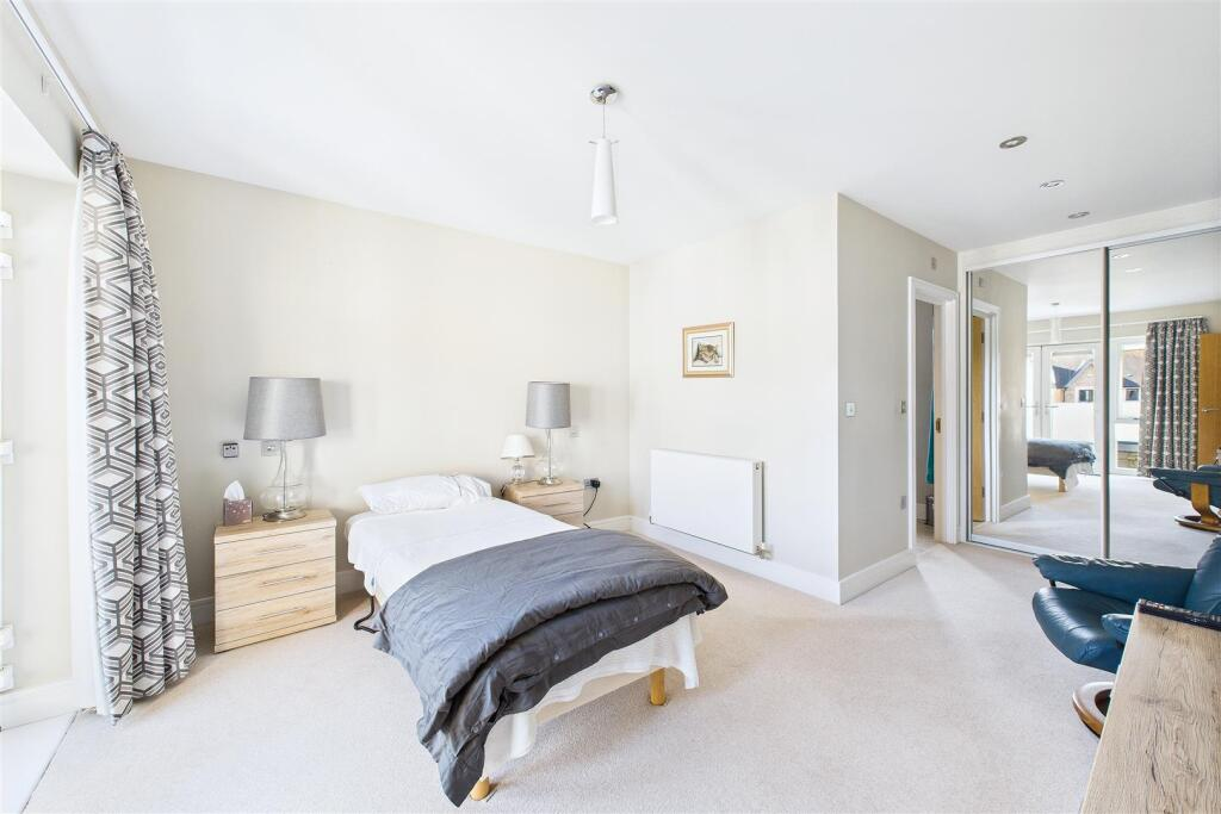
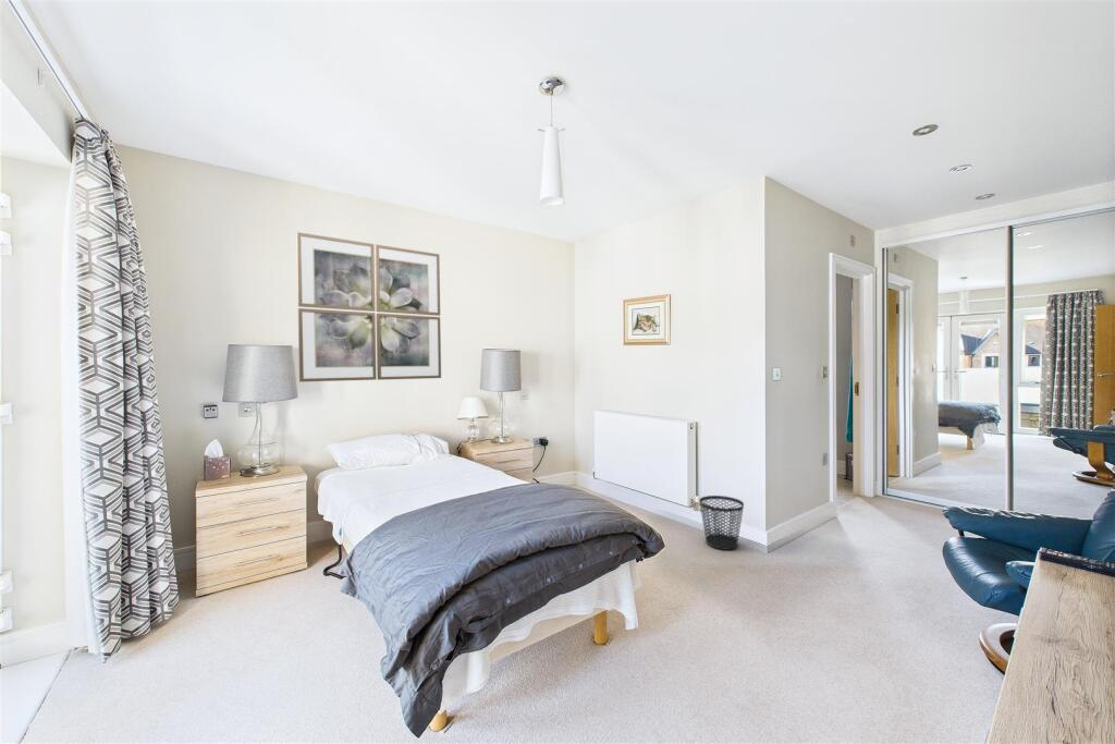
+ wall art (373, 313)
+ wastebasket (721, 523)
